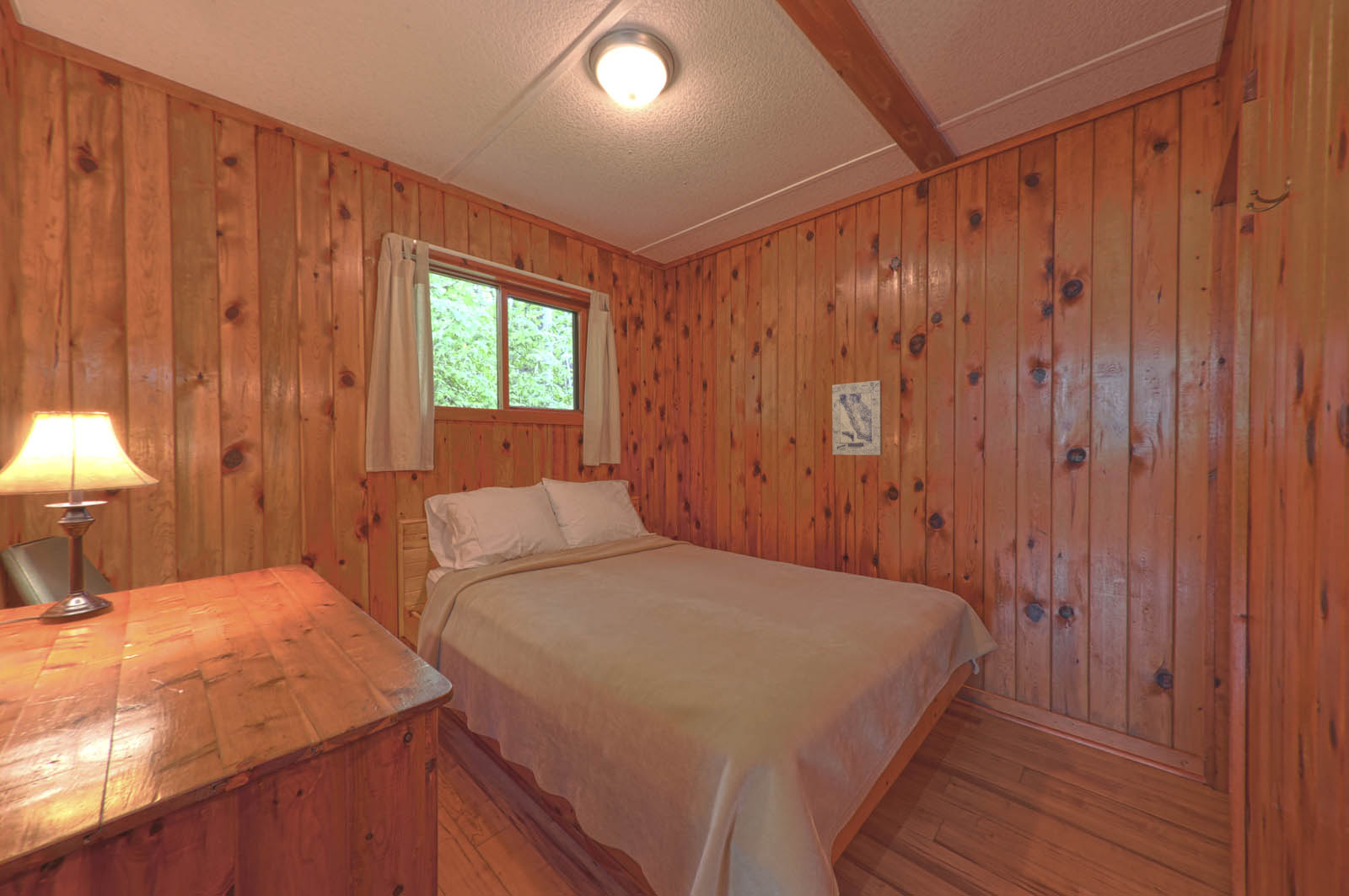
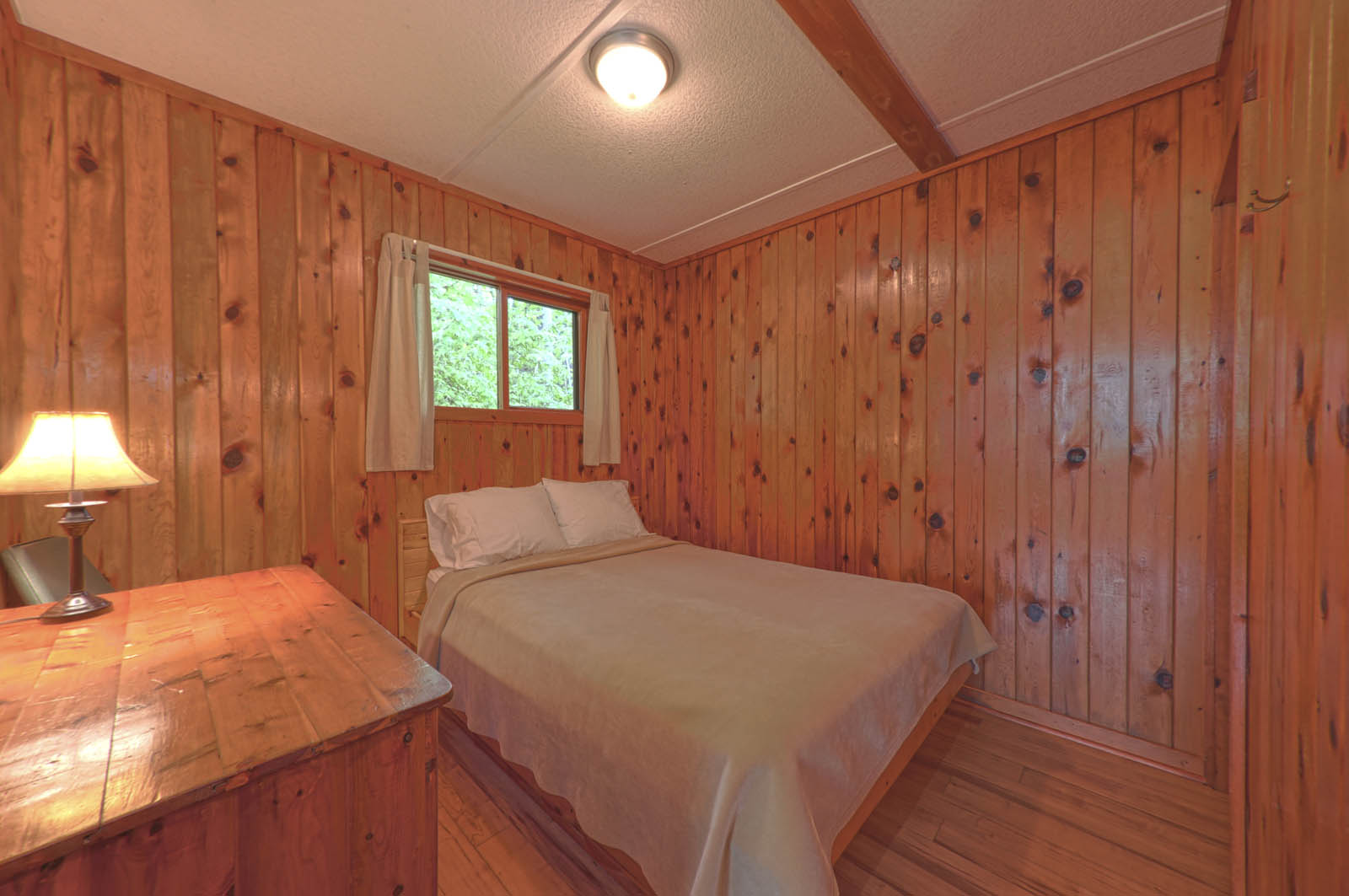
- wall art (856, 419)
